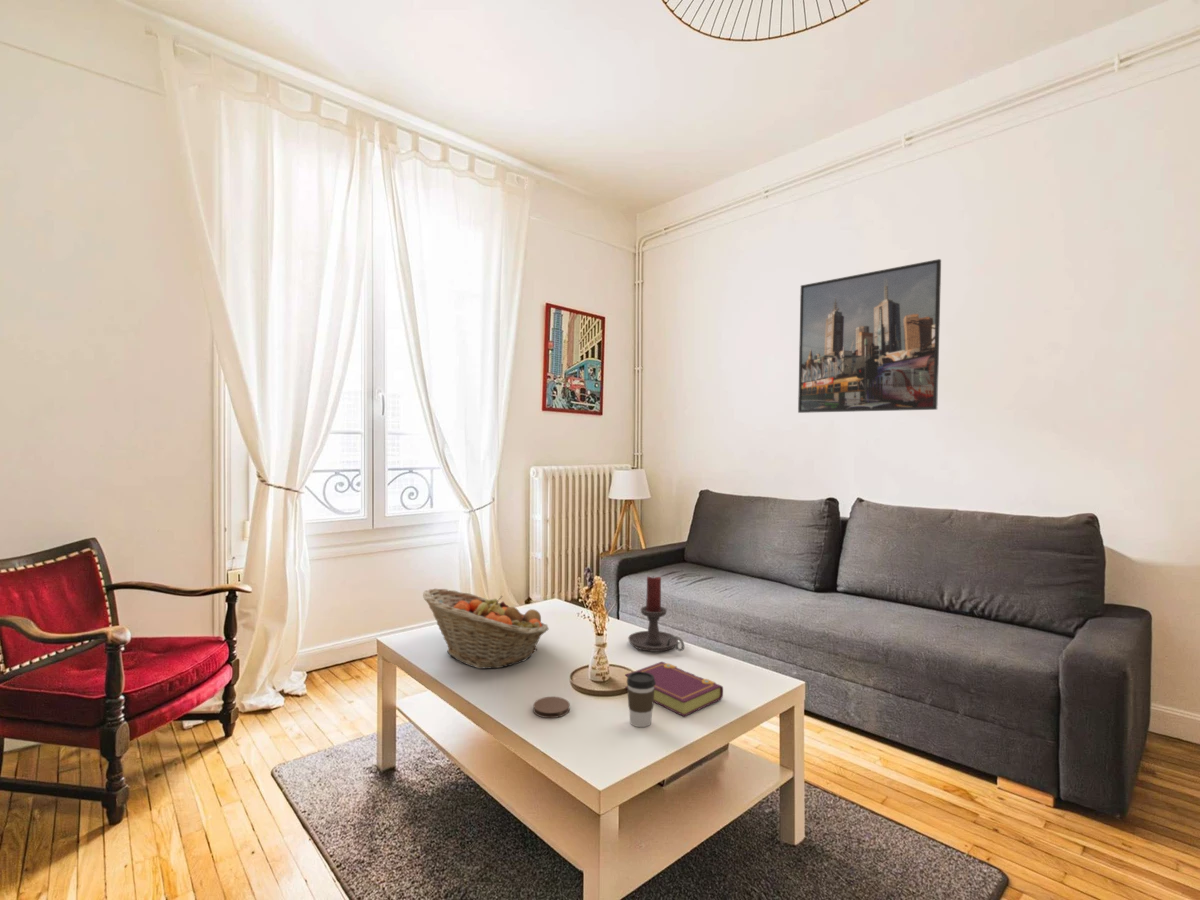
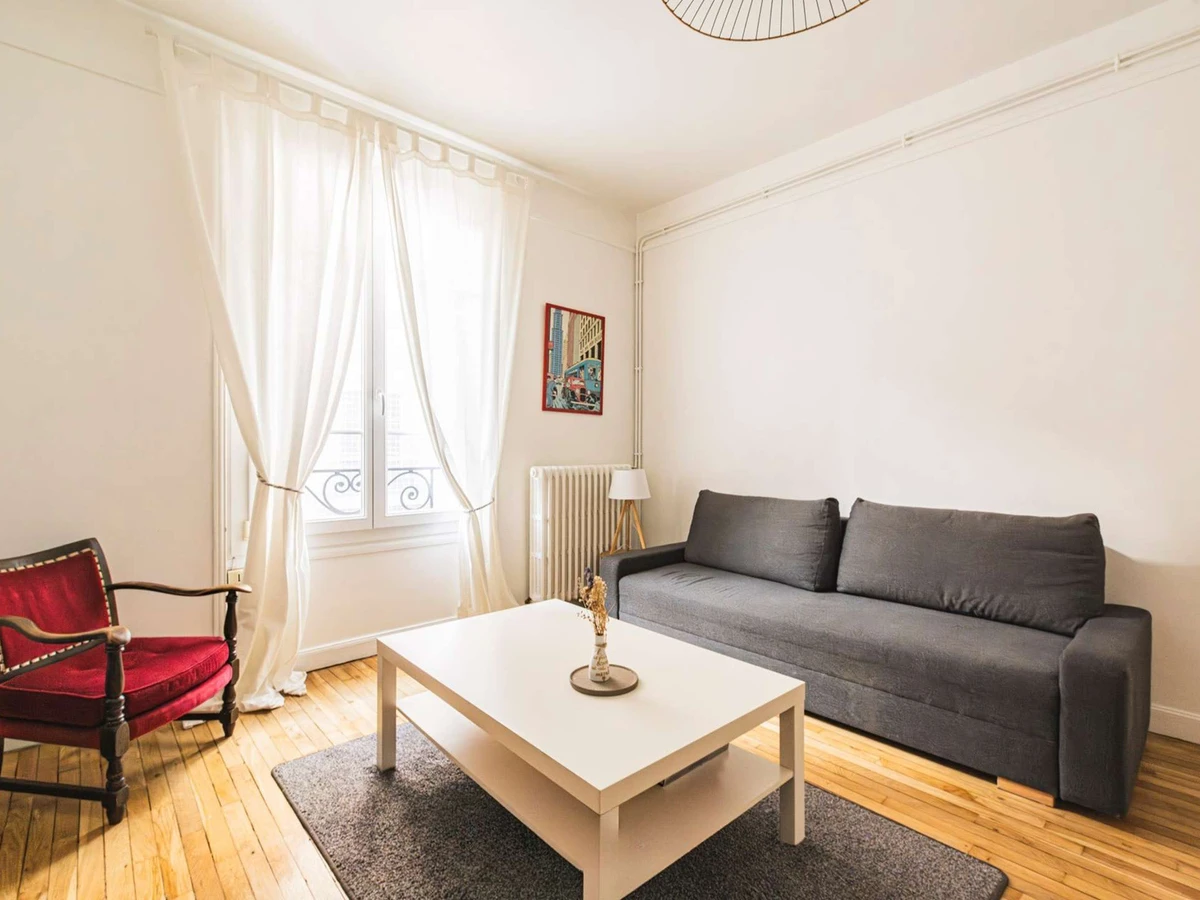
- coffee cup (640, 699)
- candle holder (659, 611)
- coaster (551, 707)
- fruit basket (484, 621)
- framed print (863, 342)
- book (672, 685)
